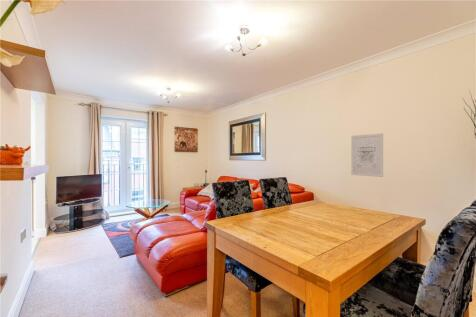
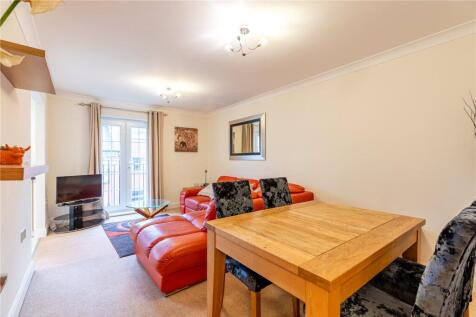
- wall art (366, 155)
